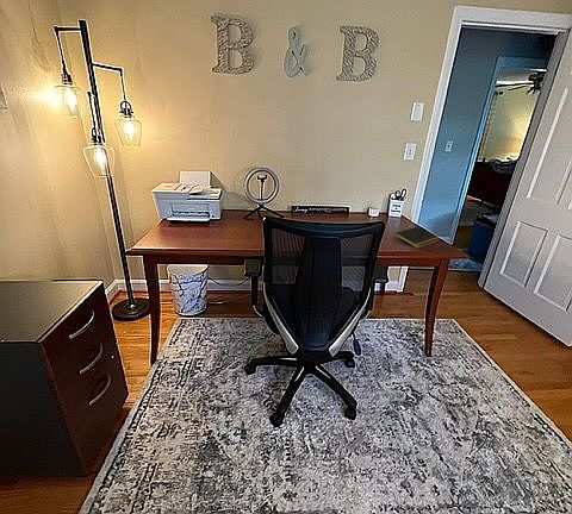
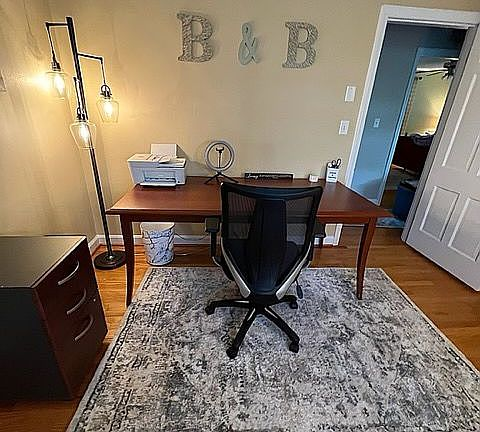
- notepad (417, 237)
